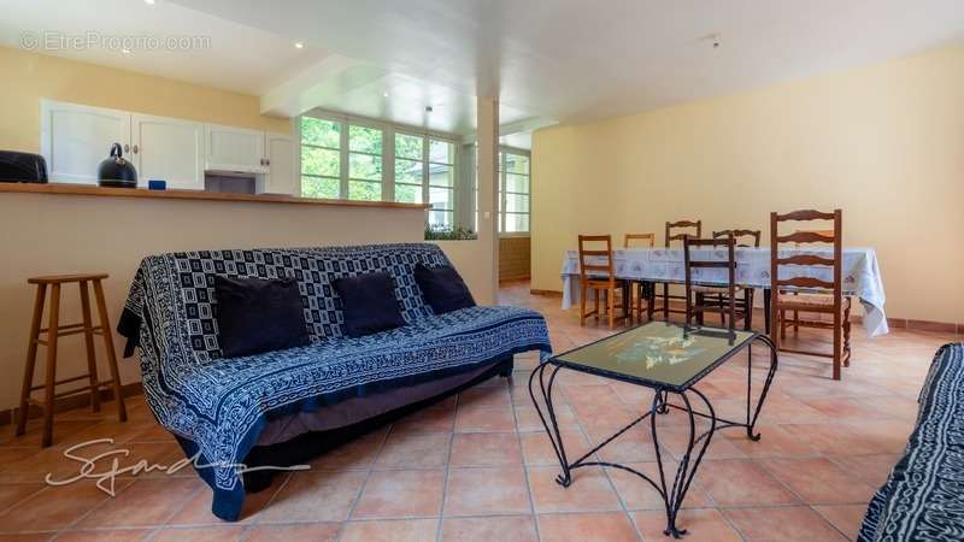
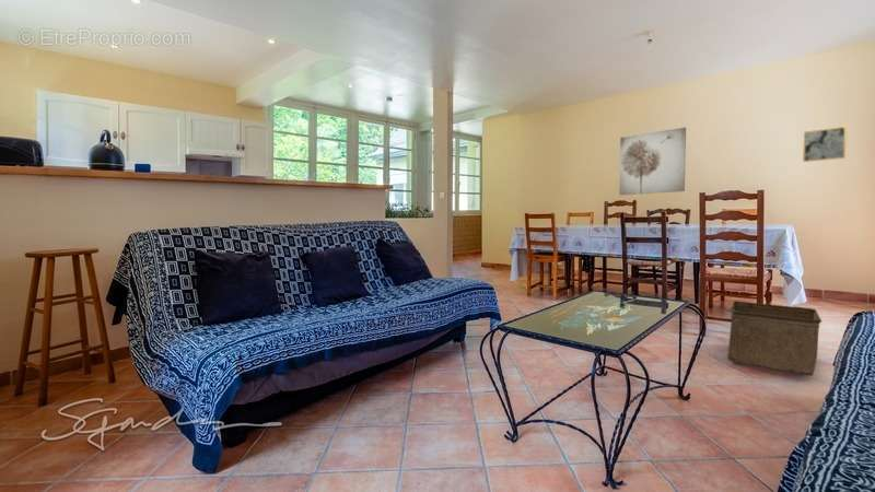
+ storage bin (770, 335)
+ wall art (824, 144)
+ wall art (651, 163)
